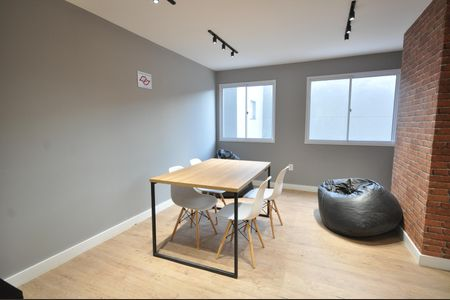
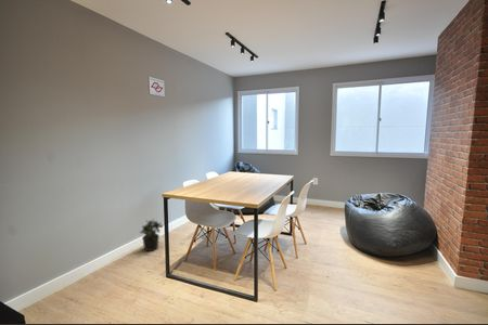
+ potted plant (152, 233)
